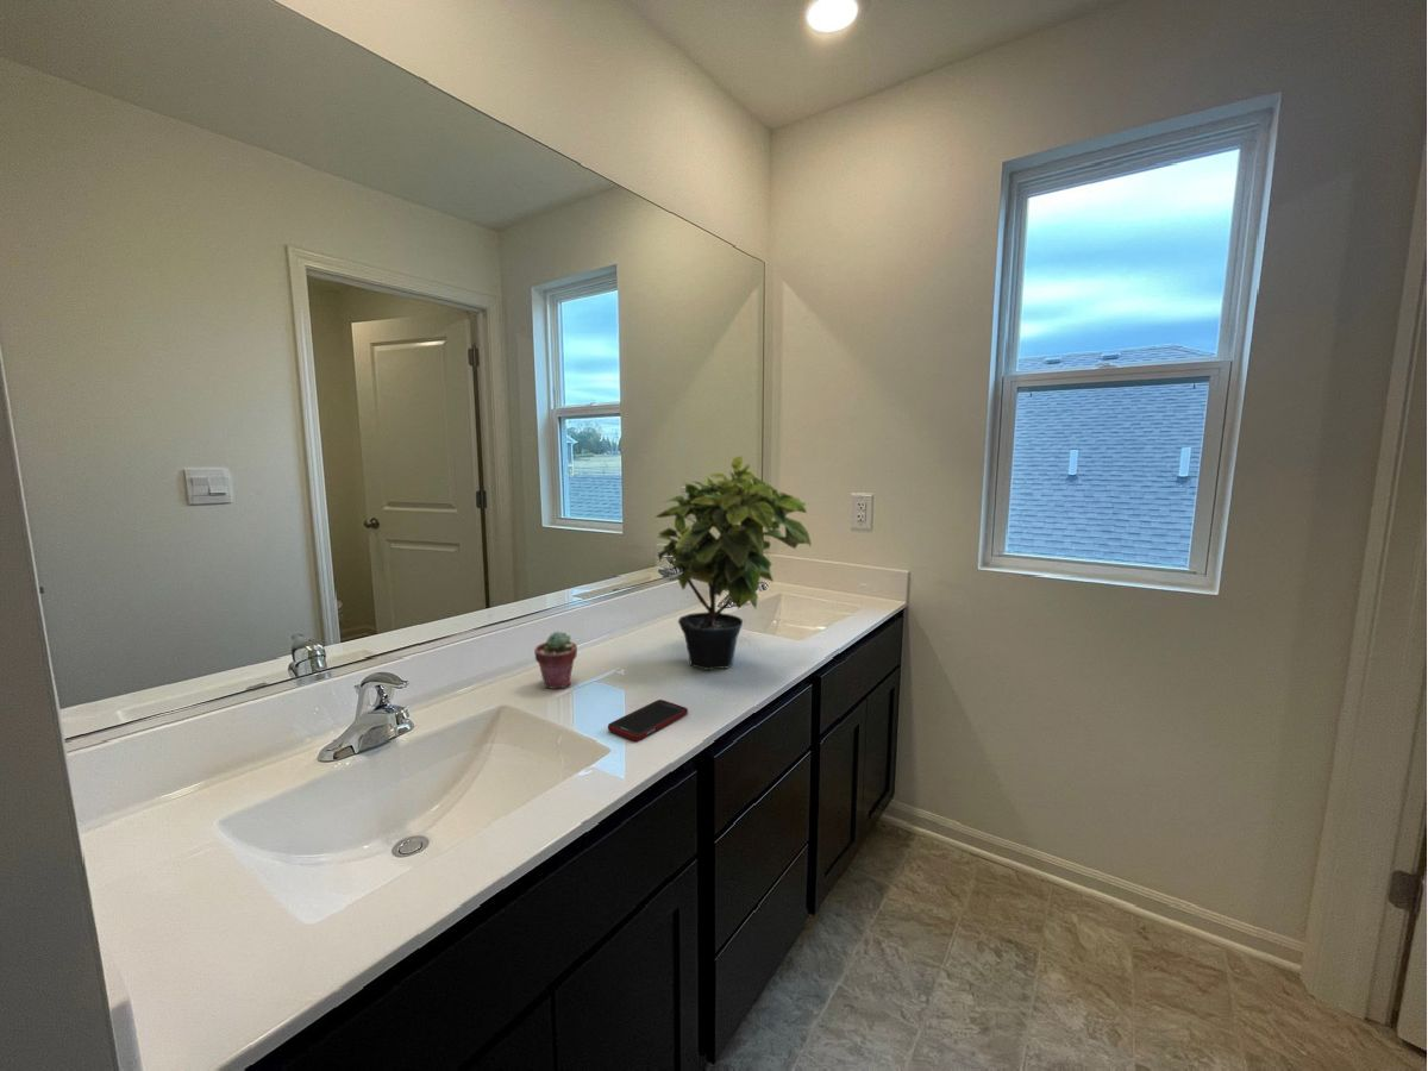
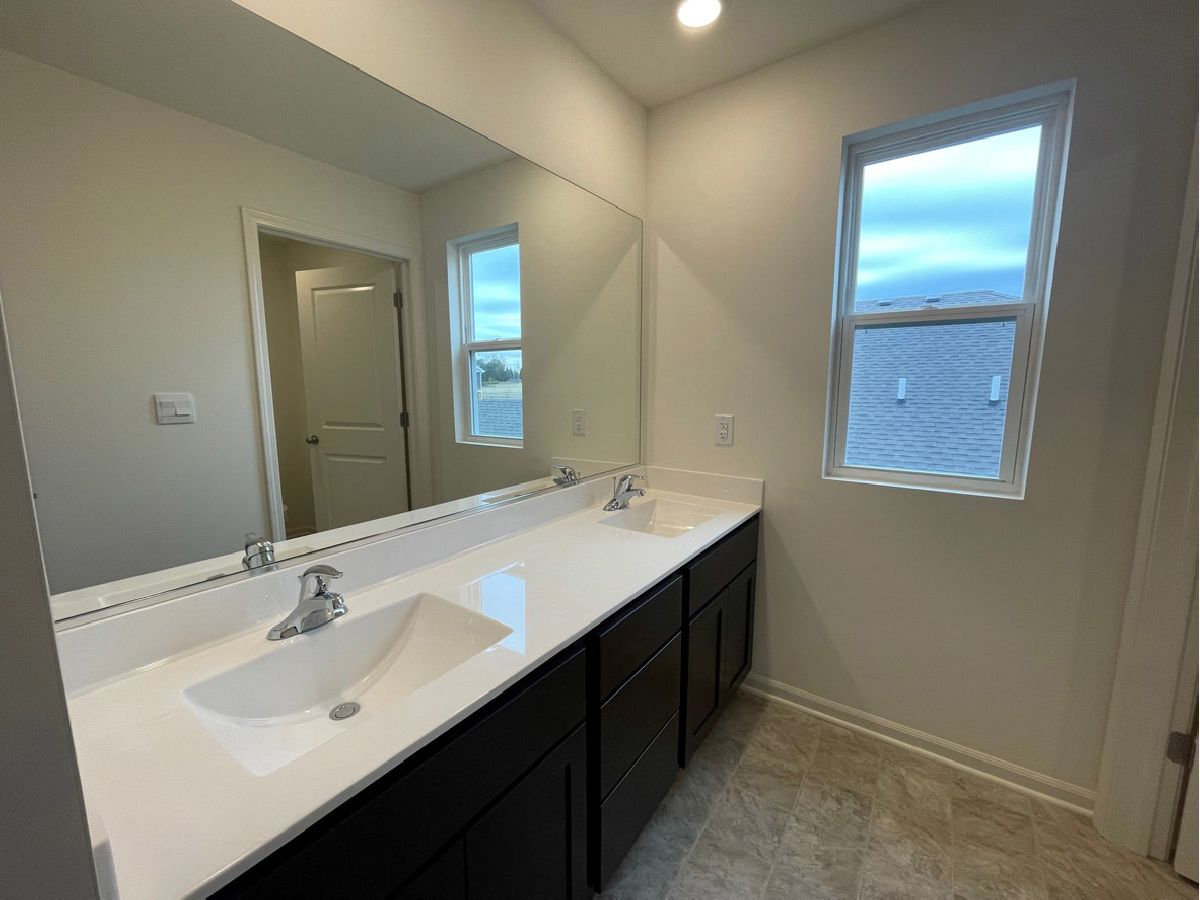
- cell phone (649, 719)
- potted plant (722, 563)
- potted succulent (556, 657)
